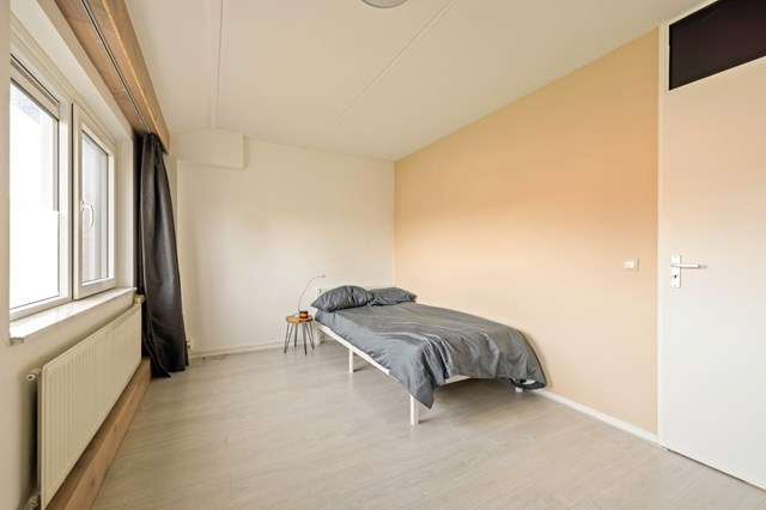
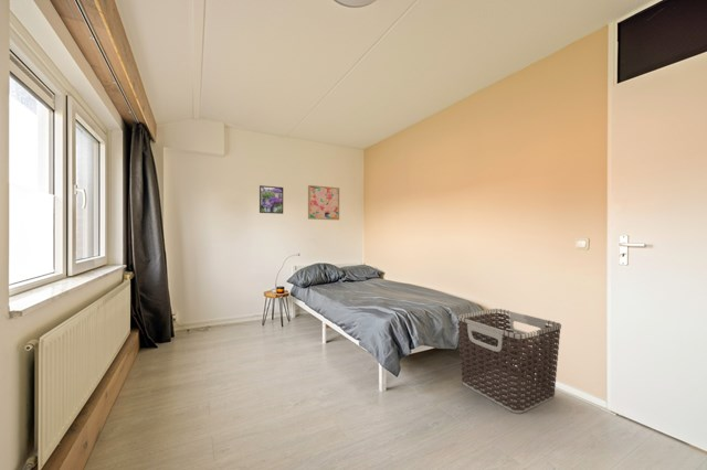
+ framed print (271, 200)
+ wall art (324, 203)
+ clothes hamper (506, 354)
